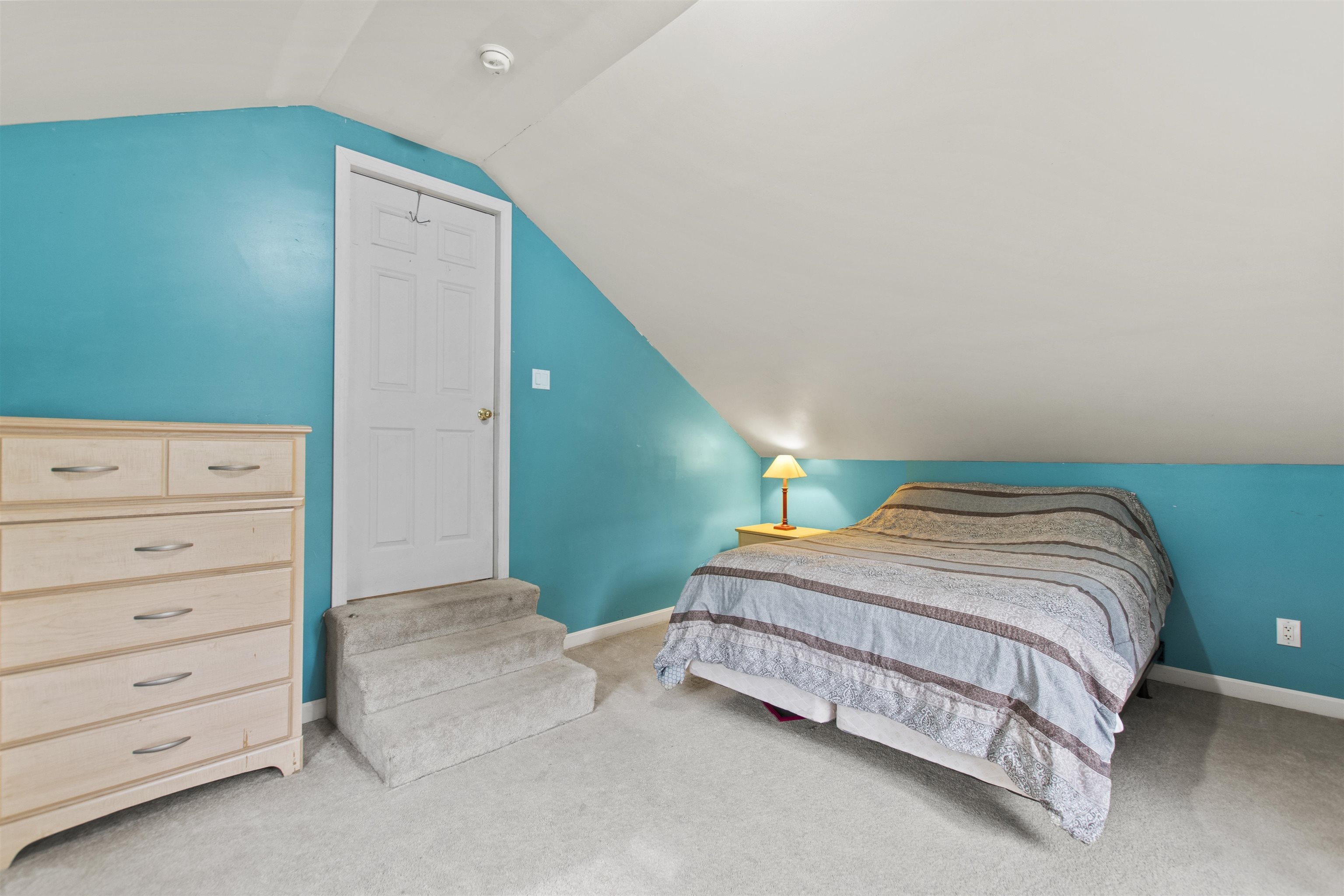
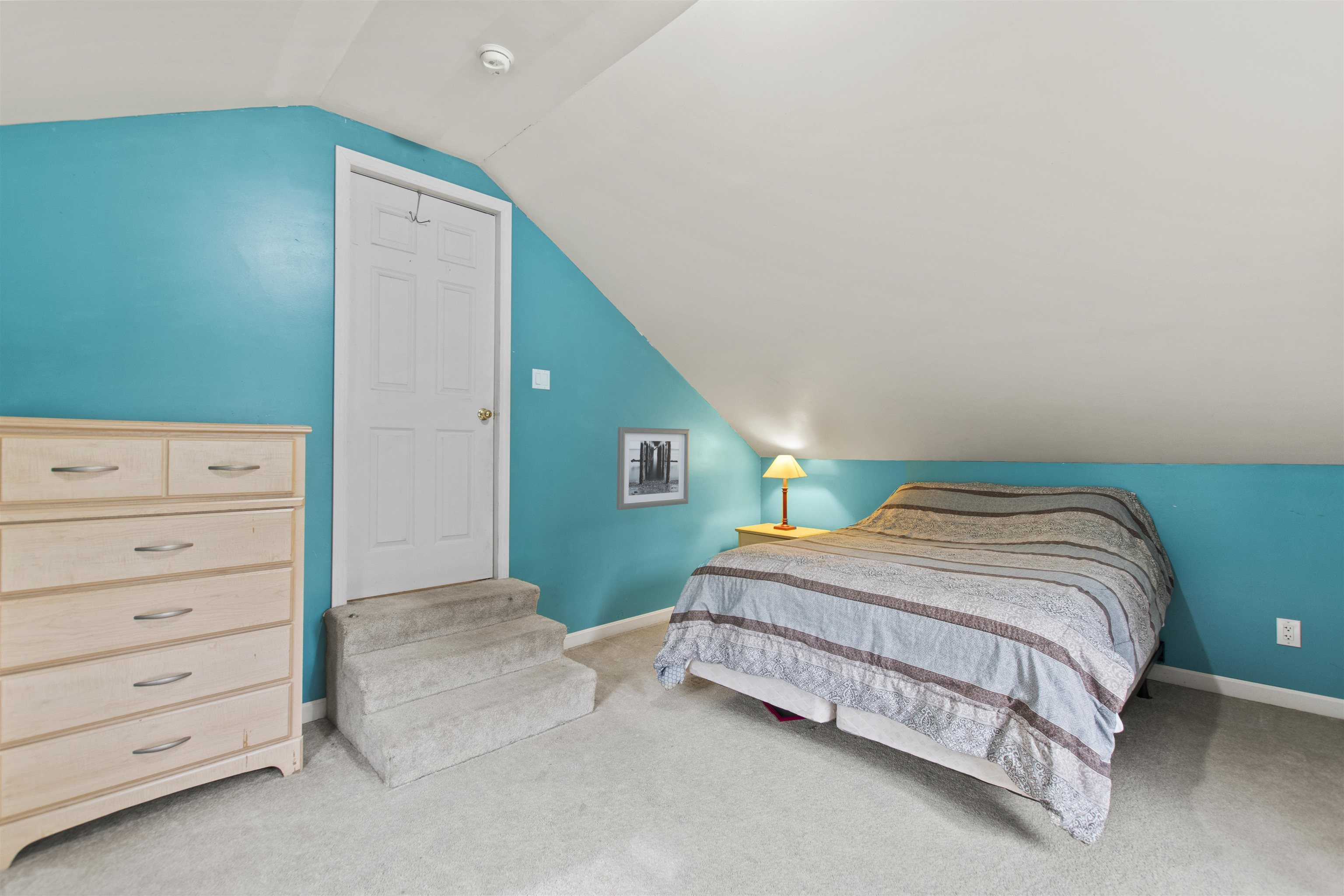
+ wall art (655, 467)
